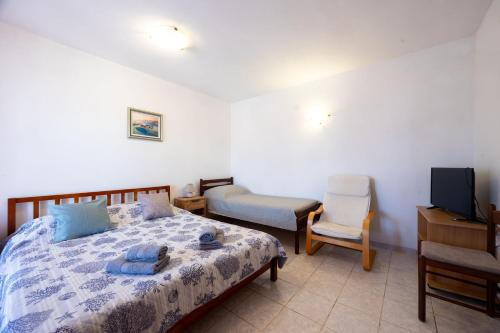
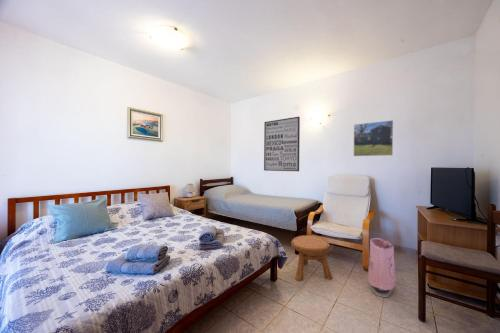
+ bag (381, 265)
+ wall art (280, 145)
+ stool (308, 254)
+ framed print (372, 139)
